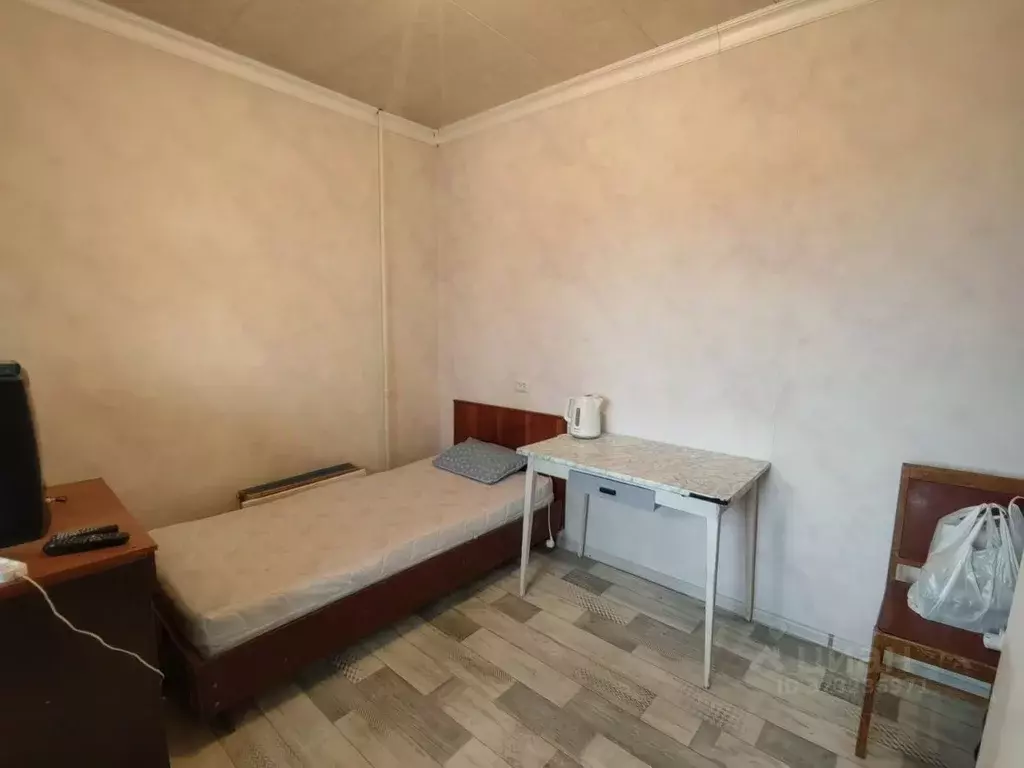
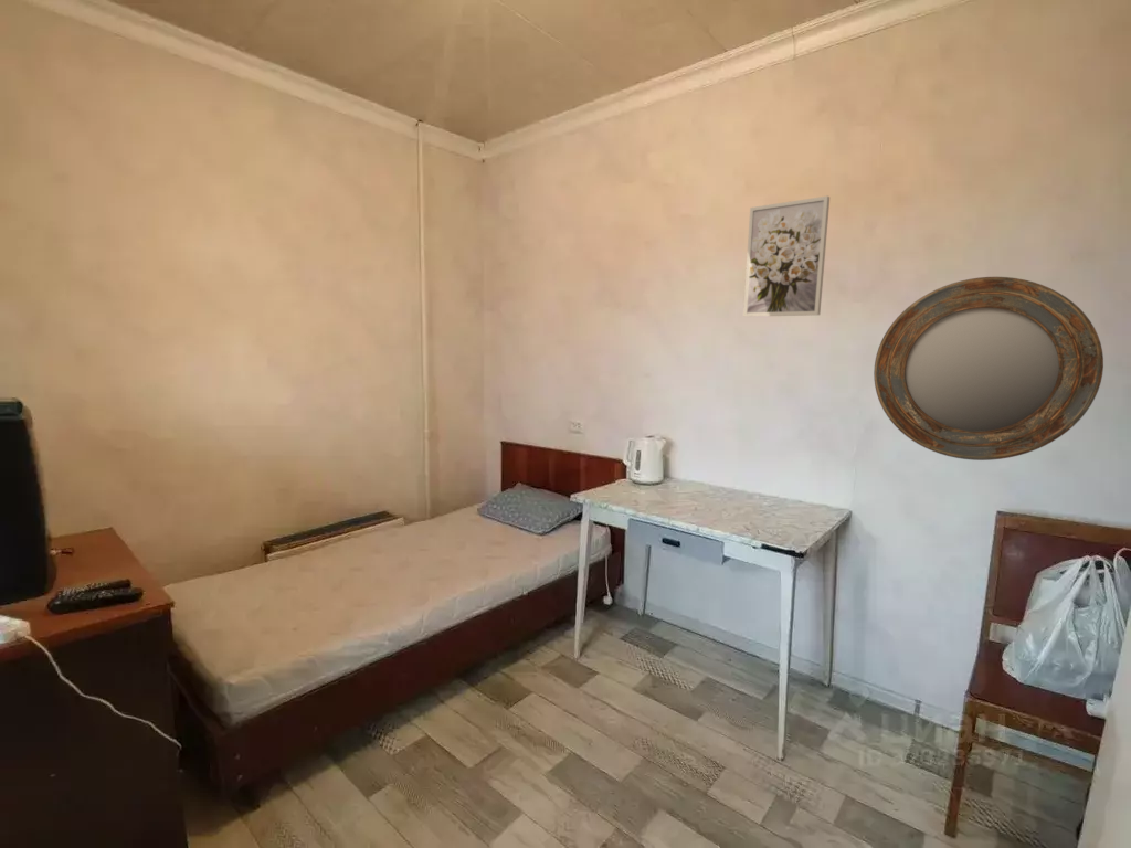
+ home mirror (976, 370)
+ wall art (783, 259)
